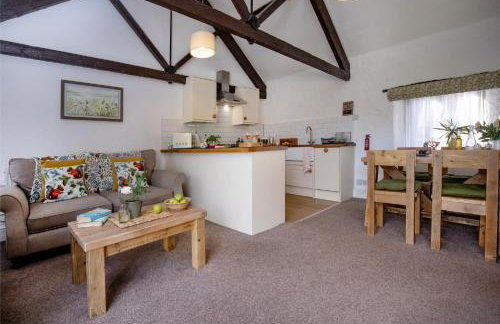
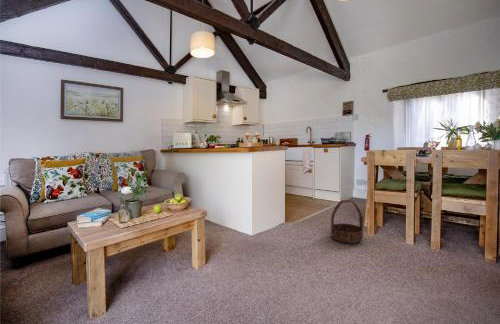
+ basket (346, 224)
